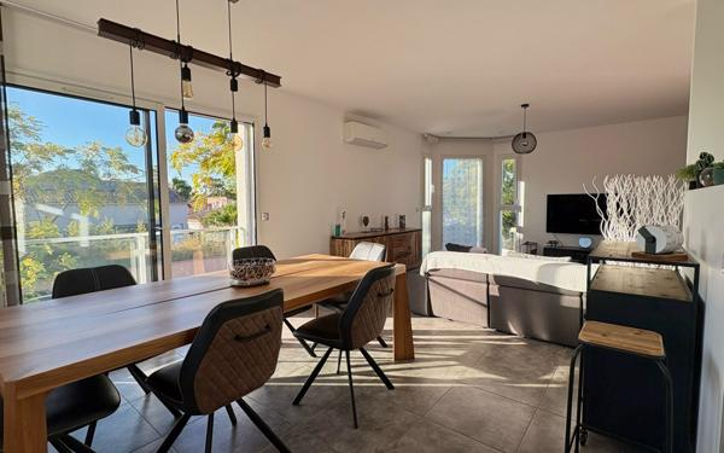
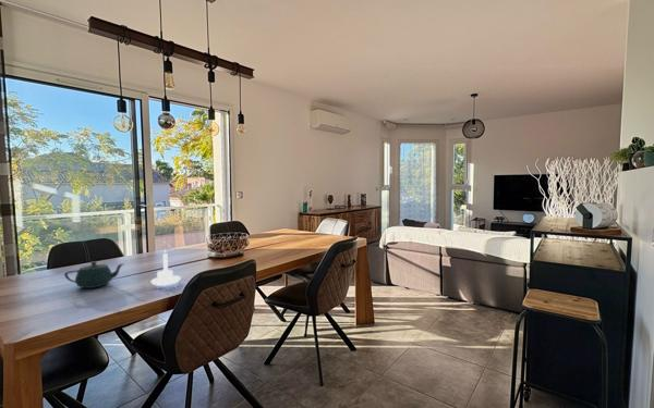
+ teapot (96, 273)
+ candle holder (165, 265)
